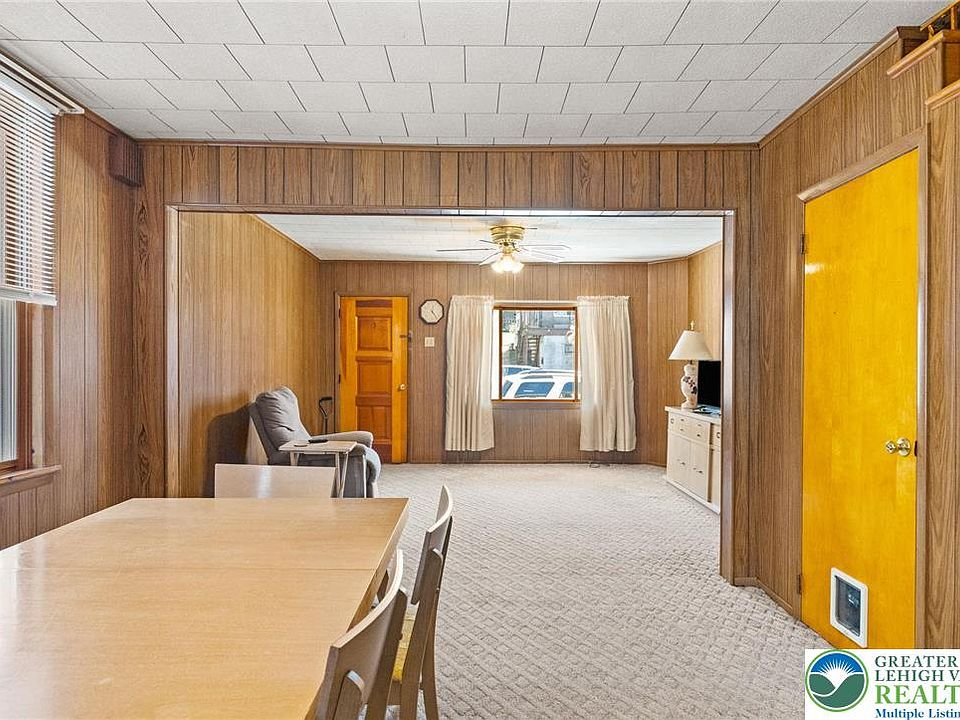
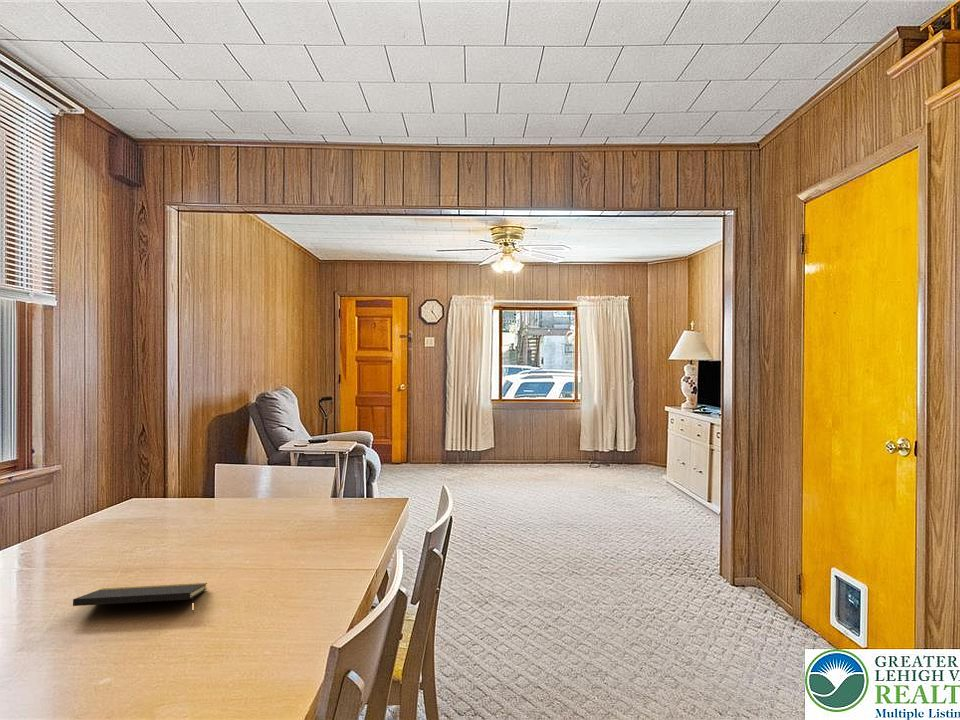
+ notepad (144, 593)
